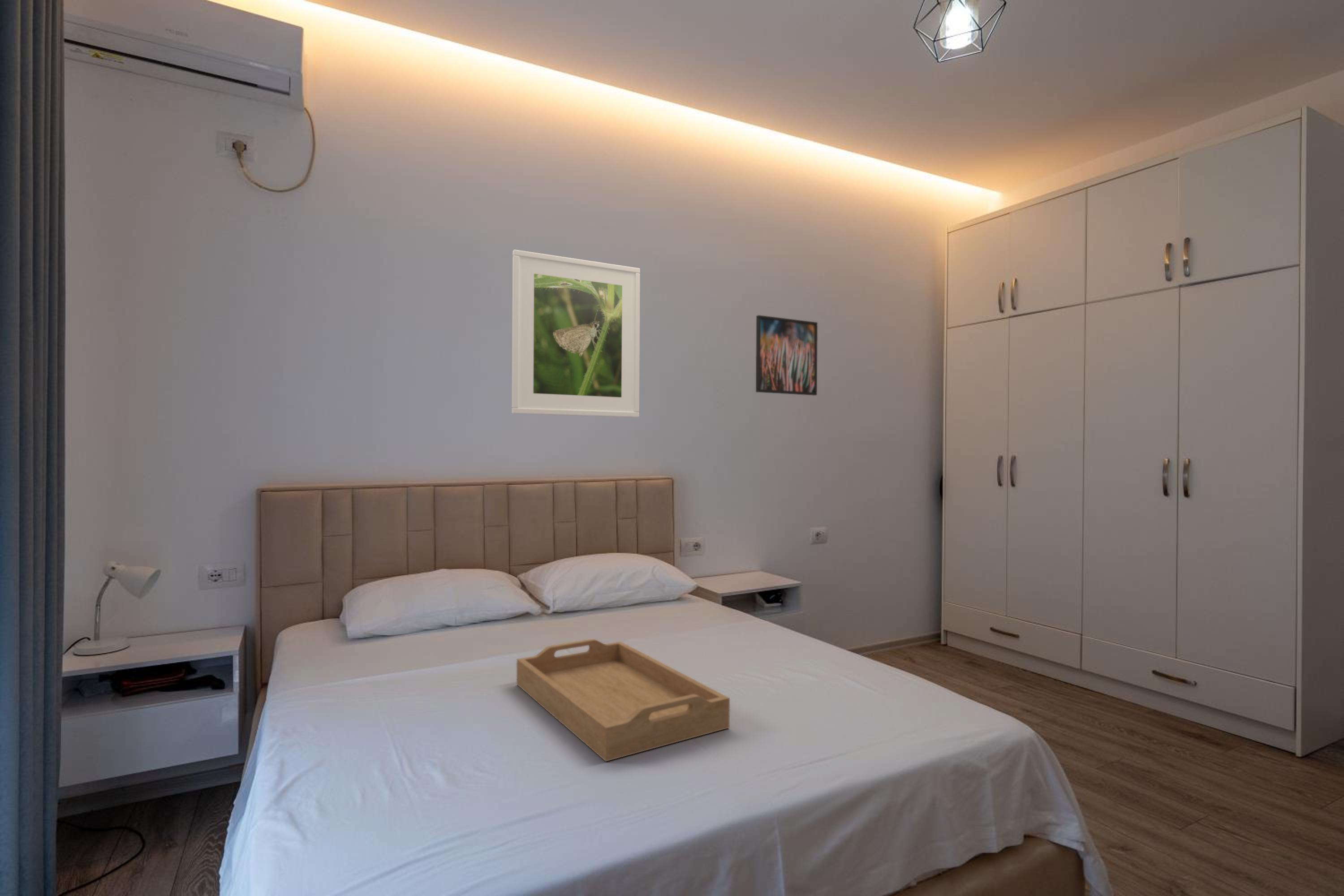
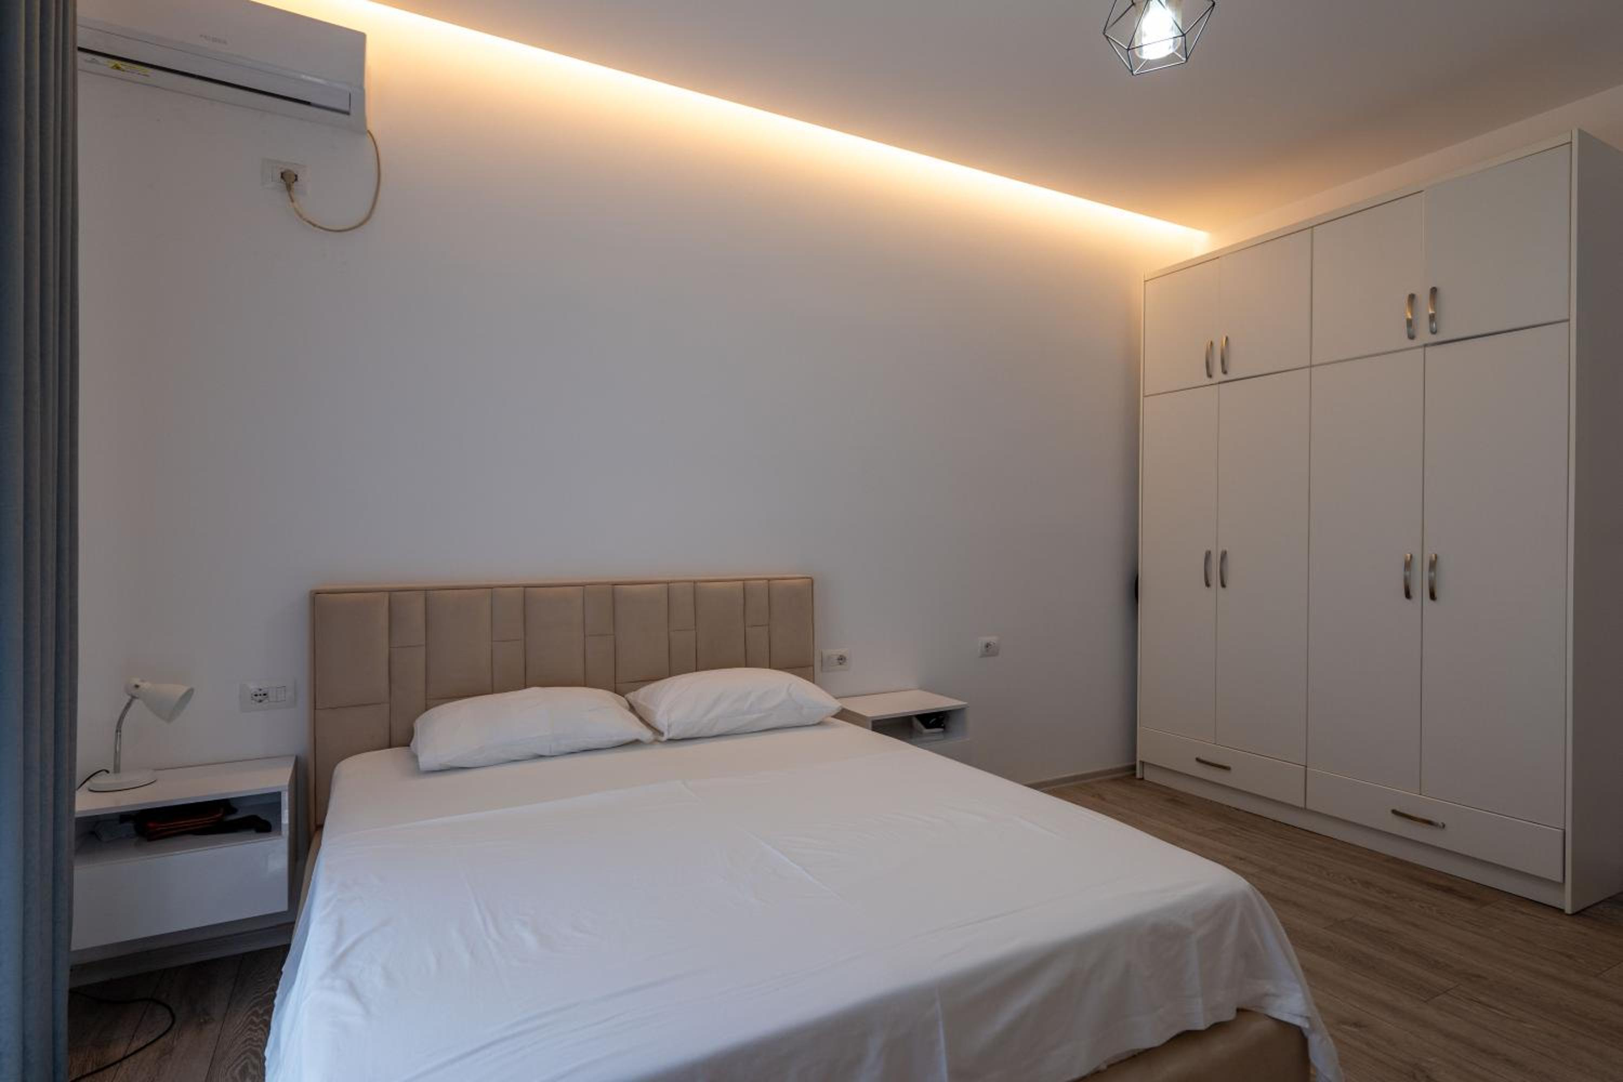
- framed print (578, 337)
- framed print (787, 356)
- serving tray (614, 686)
